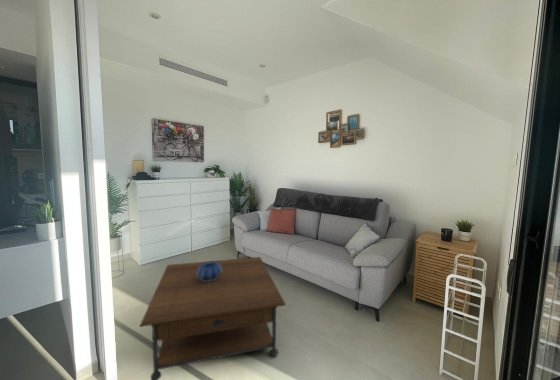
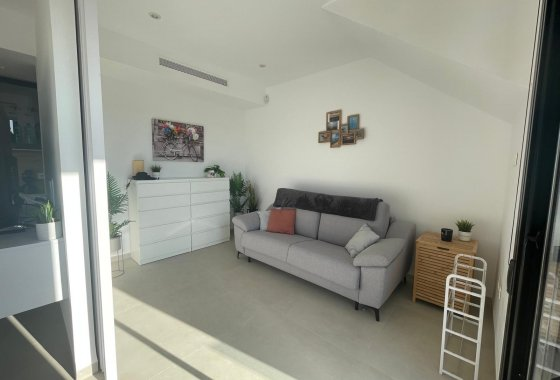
- decorative bowl (209, 270)
- coffee table (217, 304)
